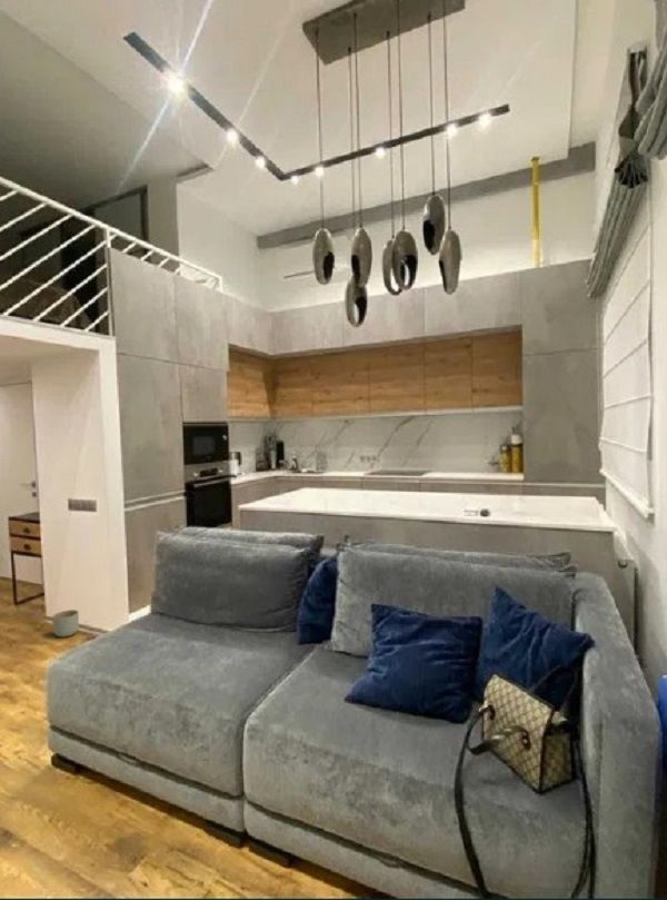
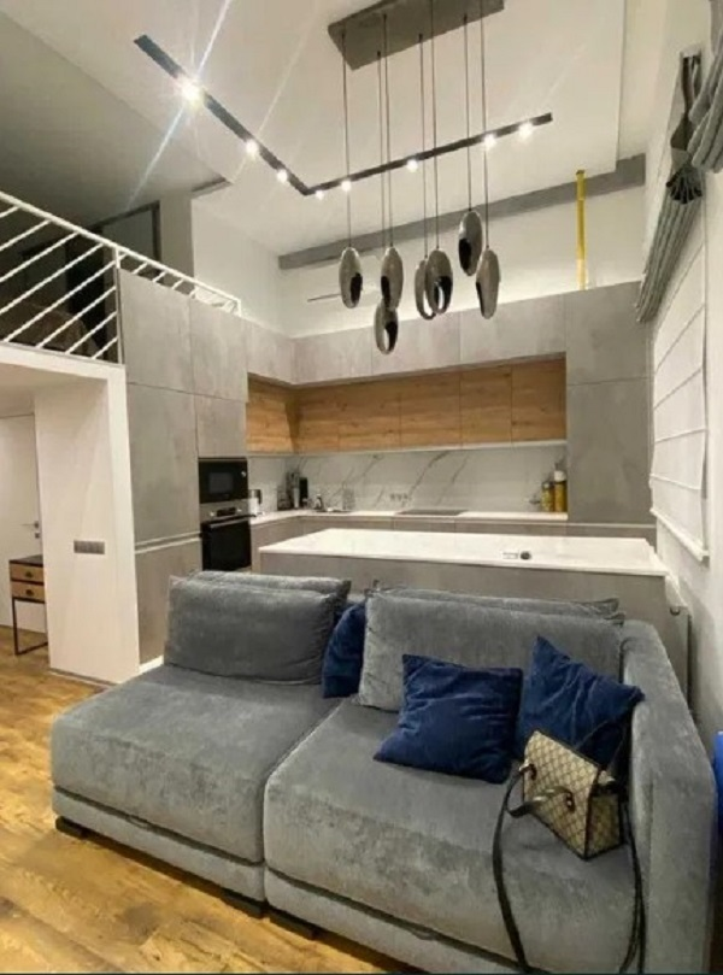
- planter (66, 624)
